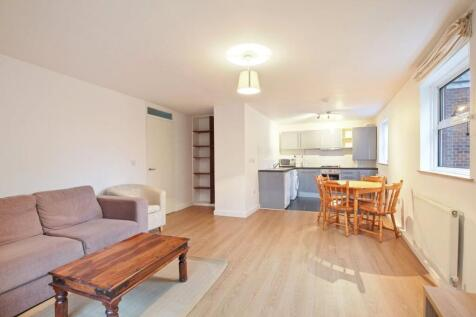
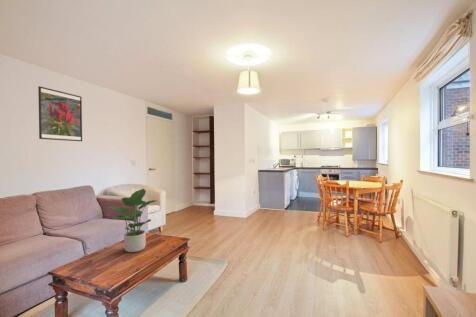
+ potted plant (131, 219)
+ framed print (62, 116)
